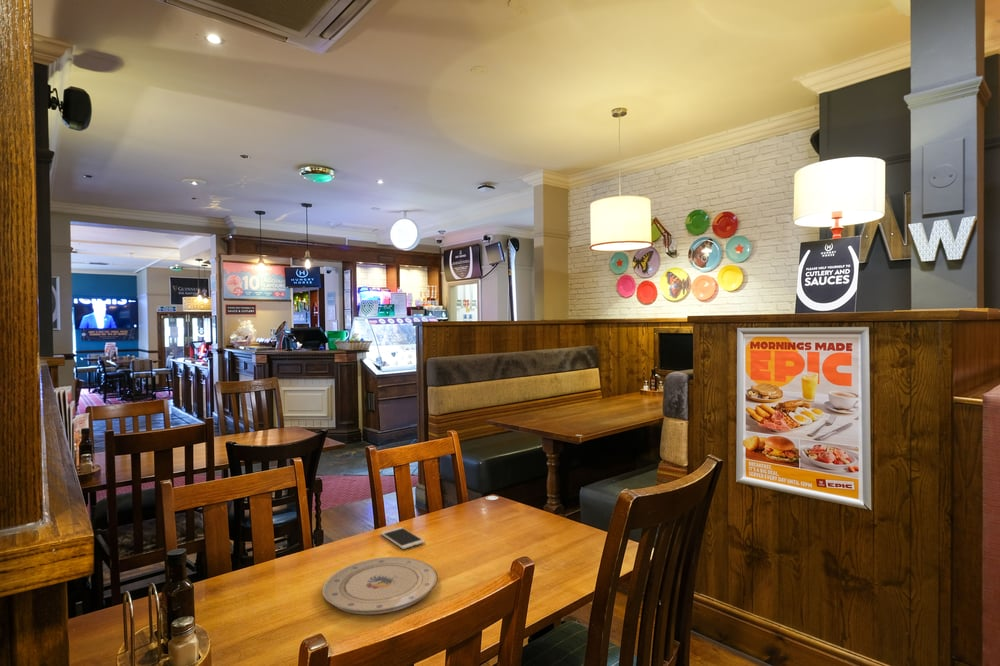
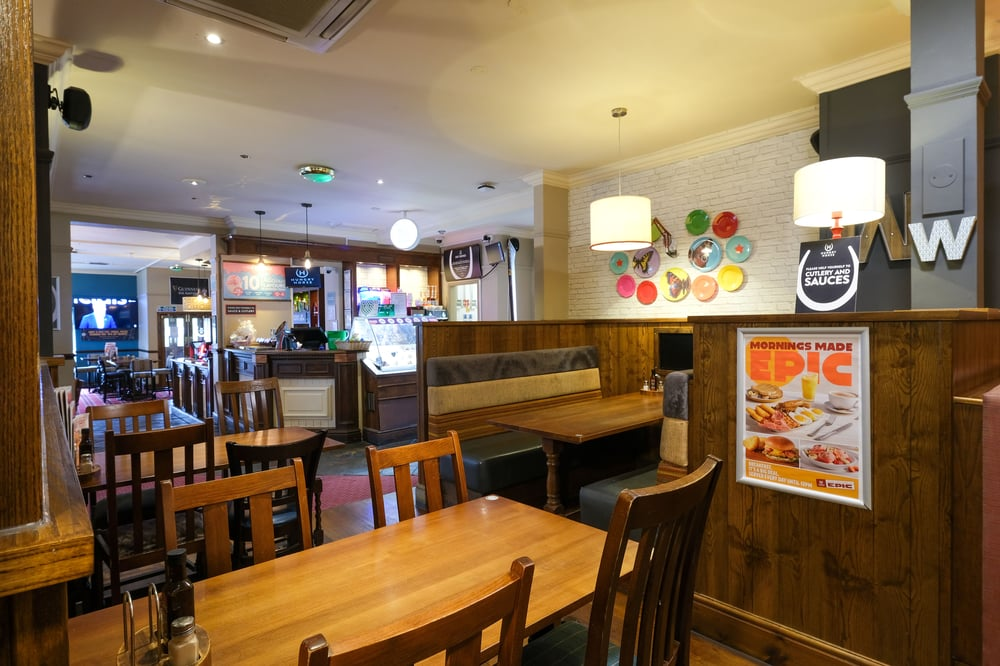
- plate (381, 583)
- smartphone (402, 537)
